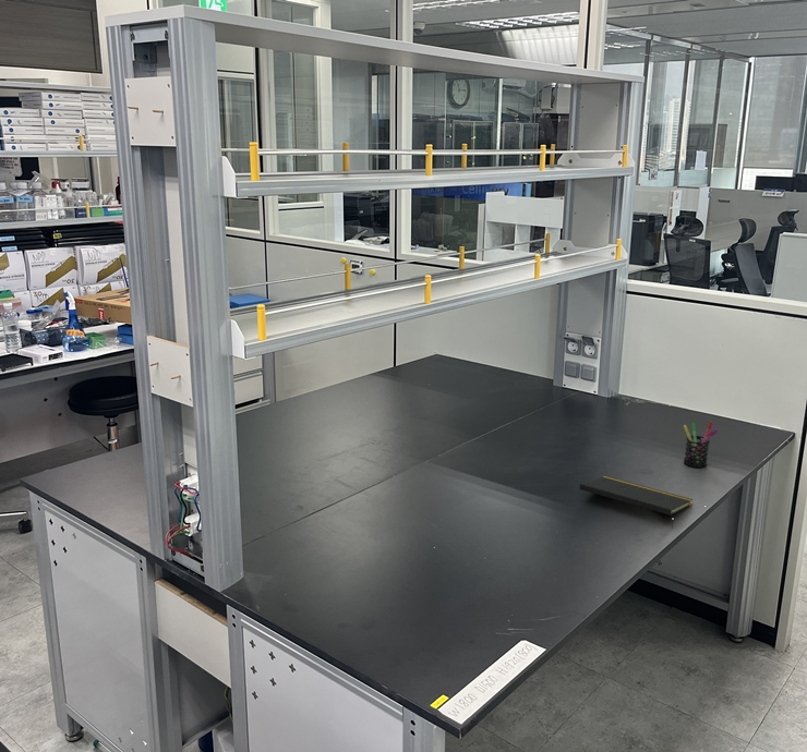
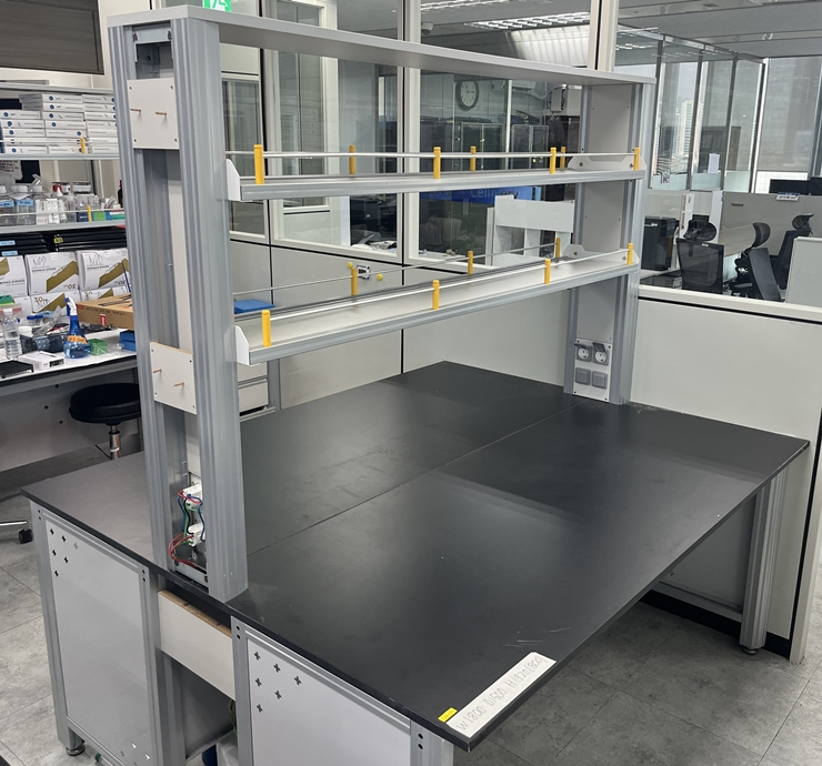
- pen holder (697, 442)
- notepad (636, 494)
